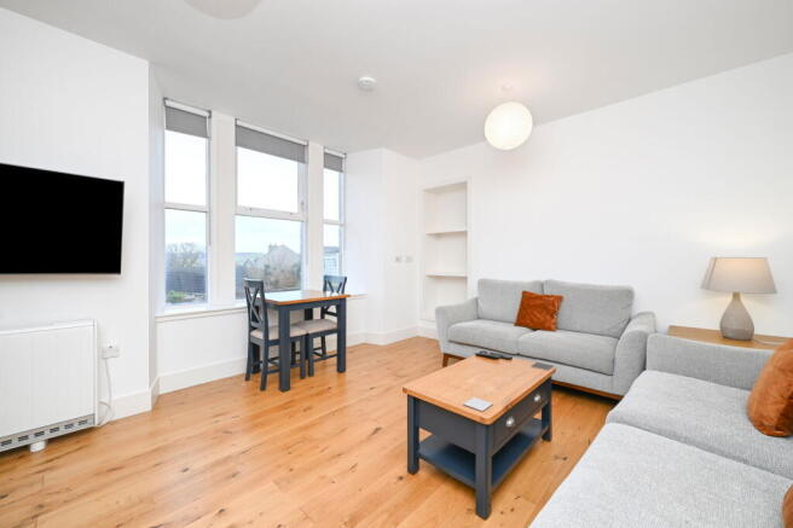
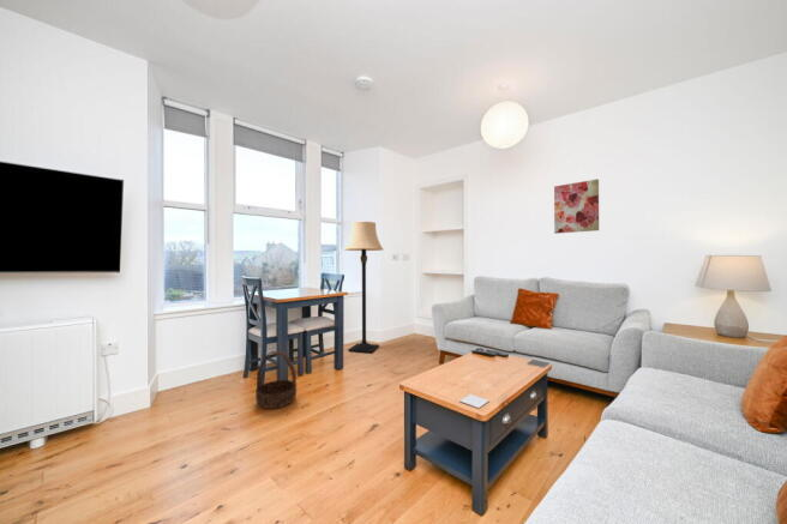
+ basket (276, 380)
+ lamp (364, 285)
+ wall art (575, 207)
